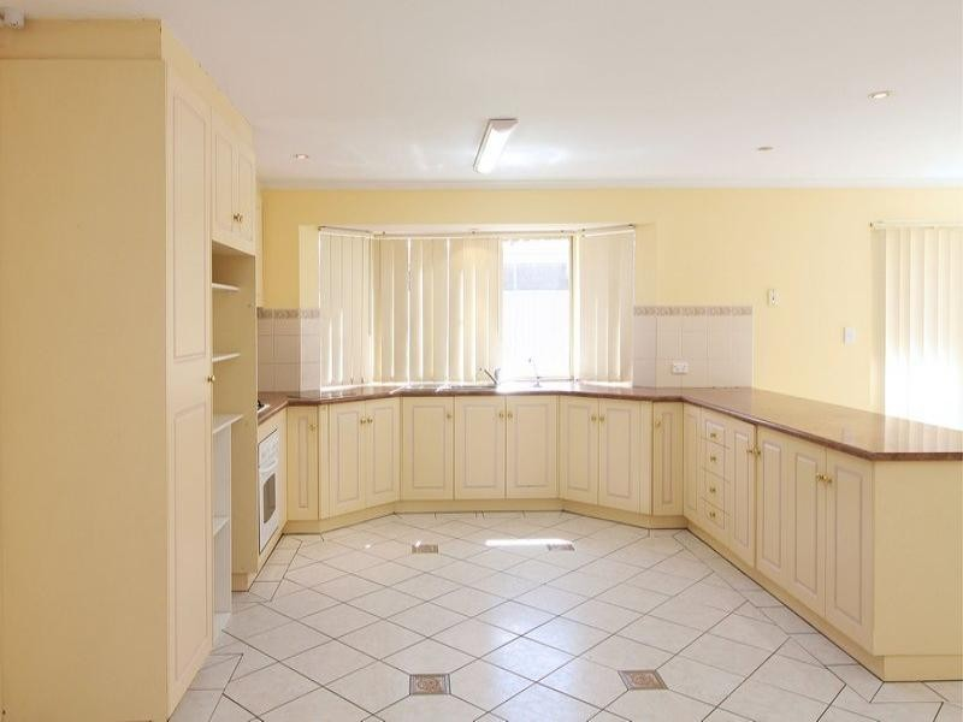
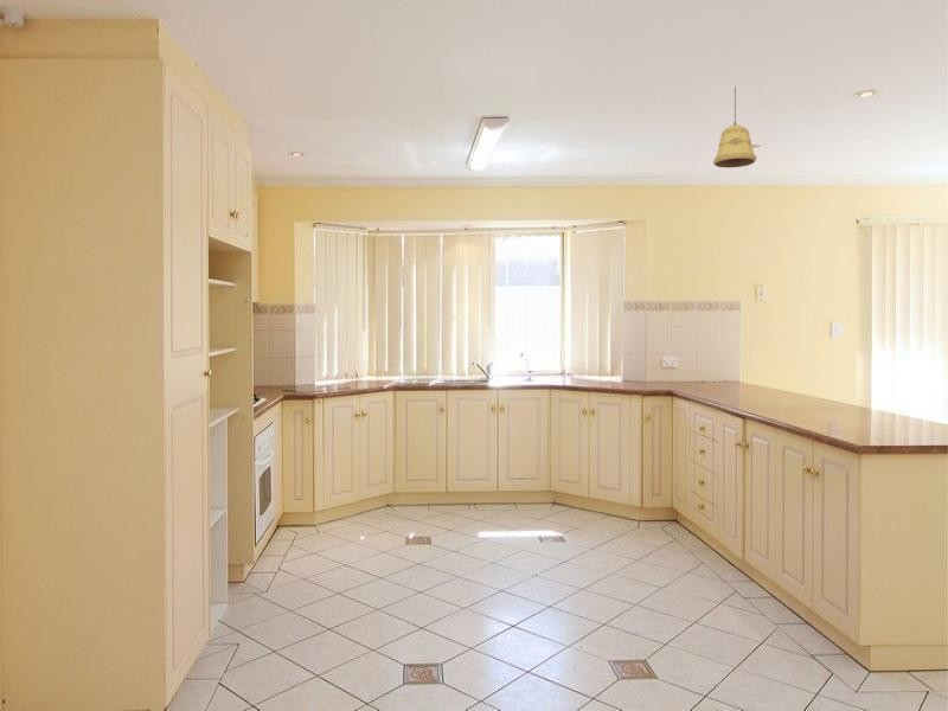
+ pendant light (735, 127)
